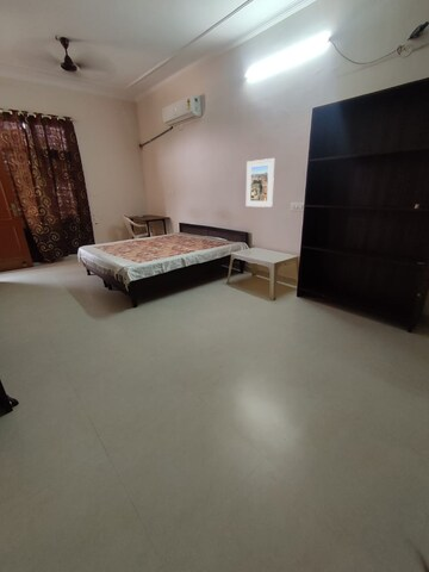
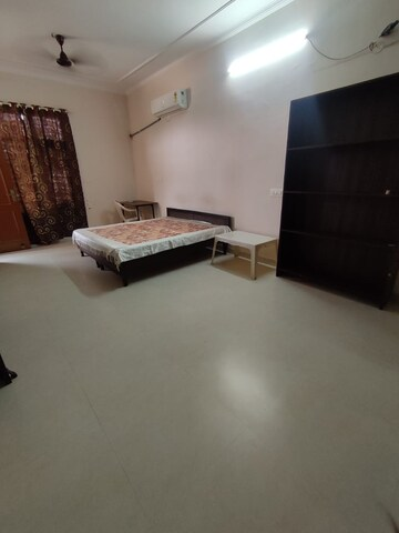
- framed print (259, 184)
